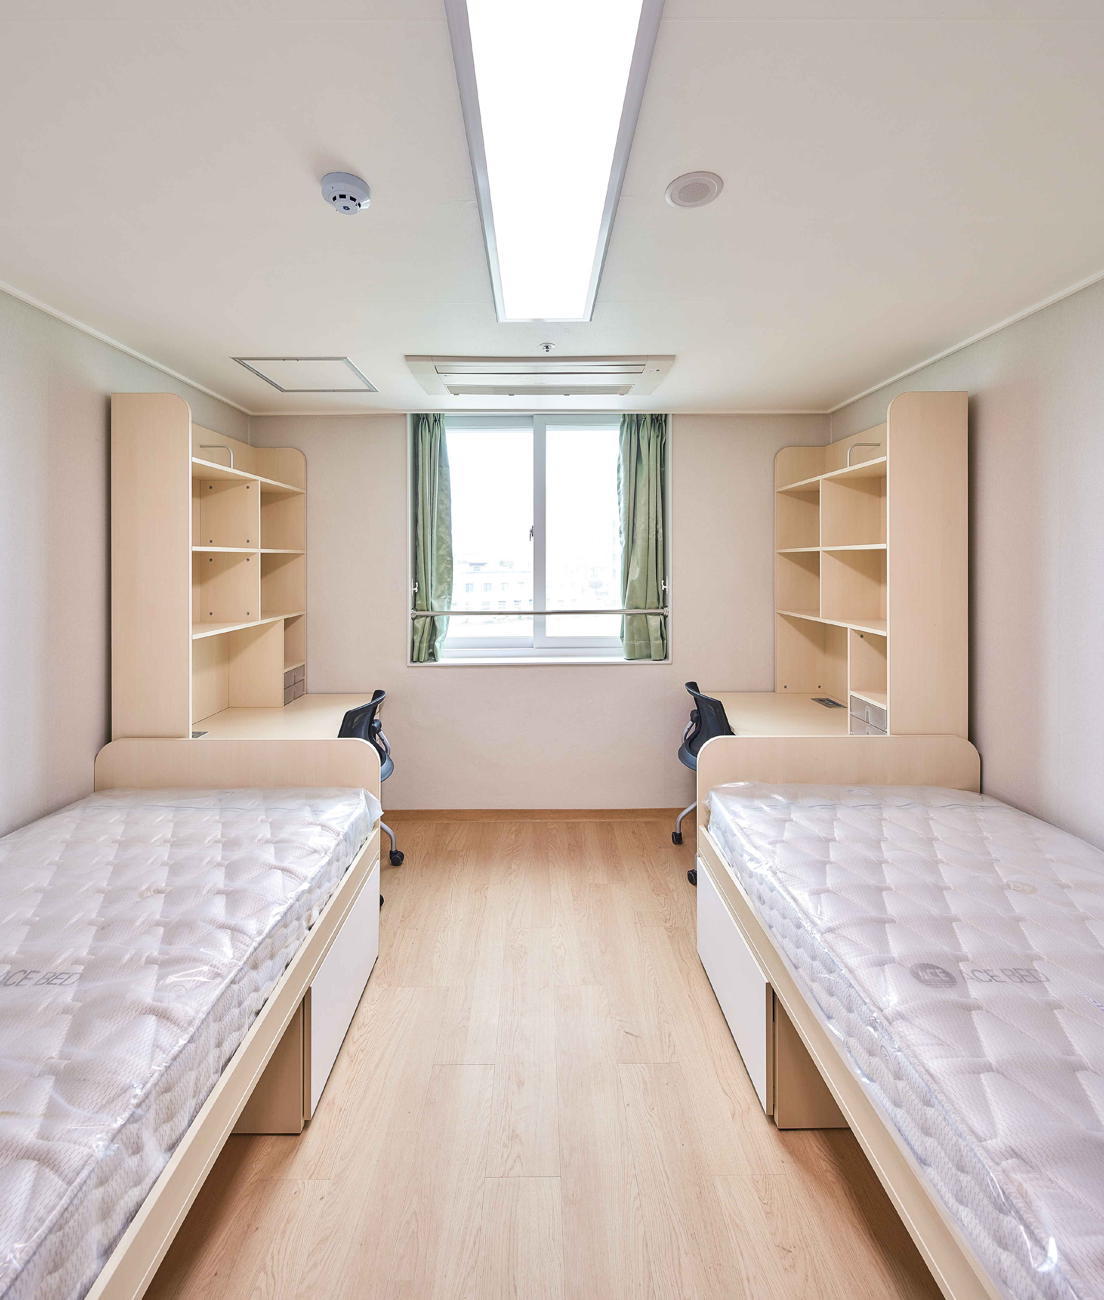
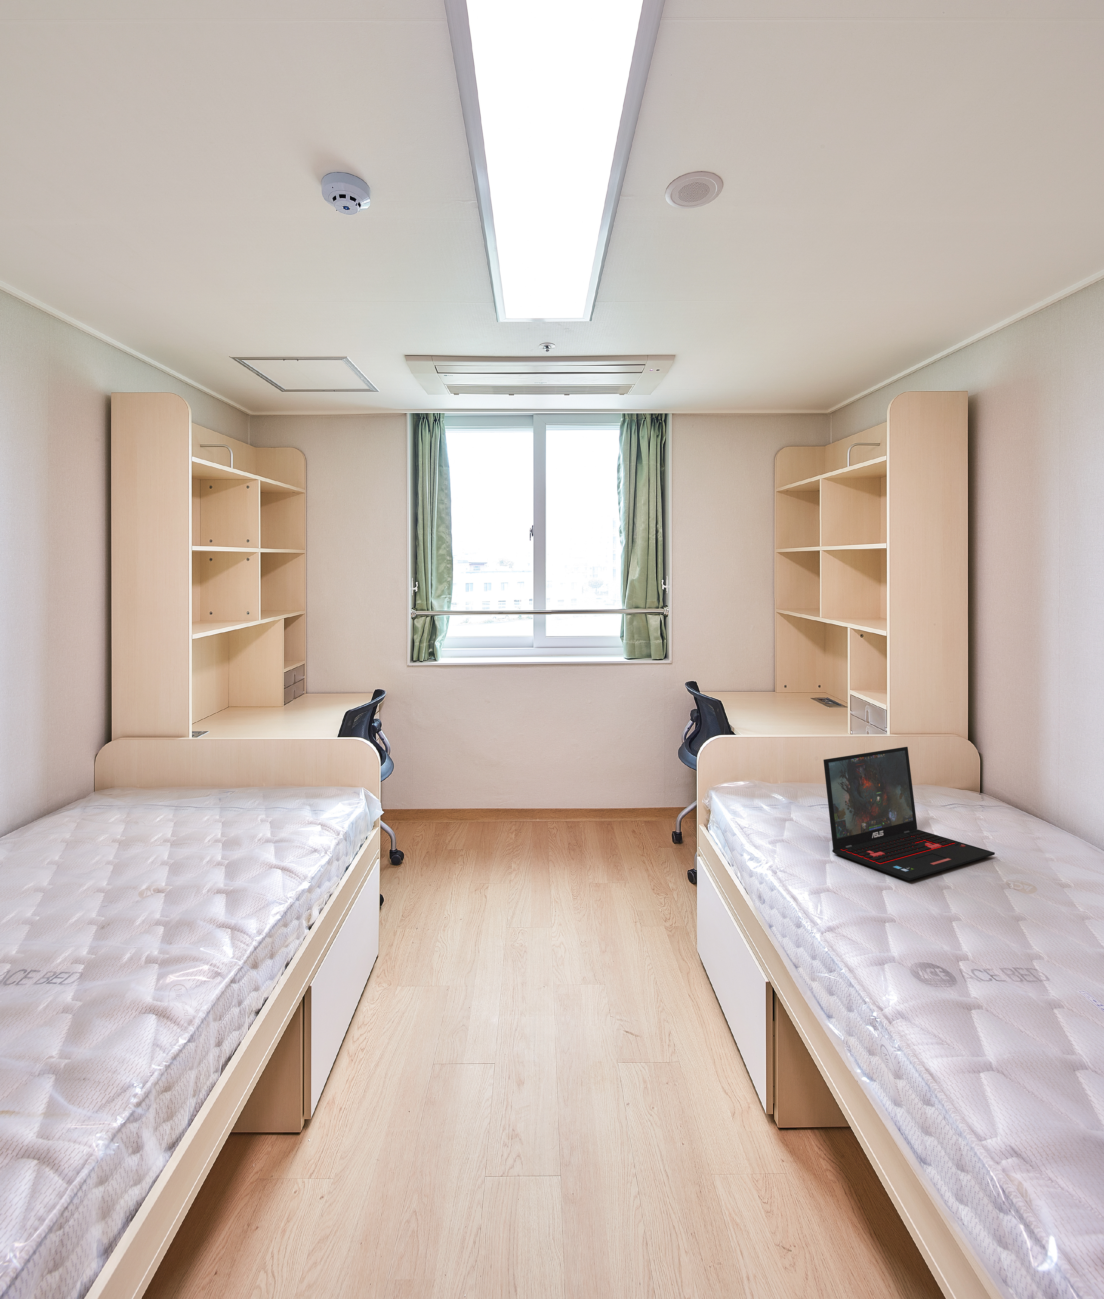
+ laptop (908, 807)
